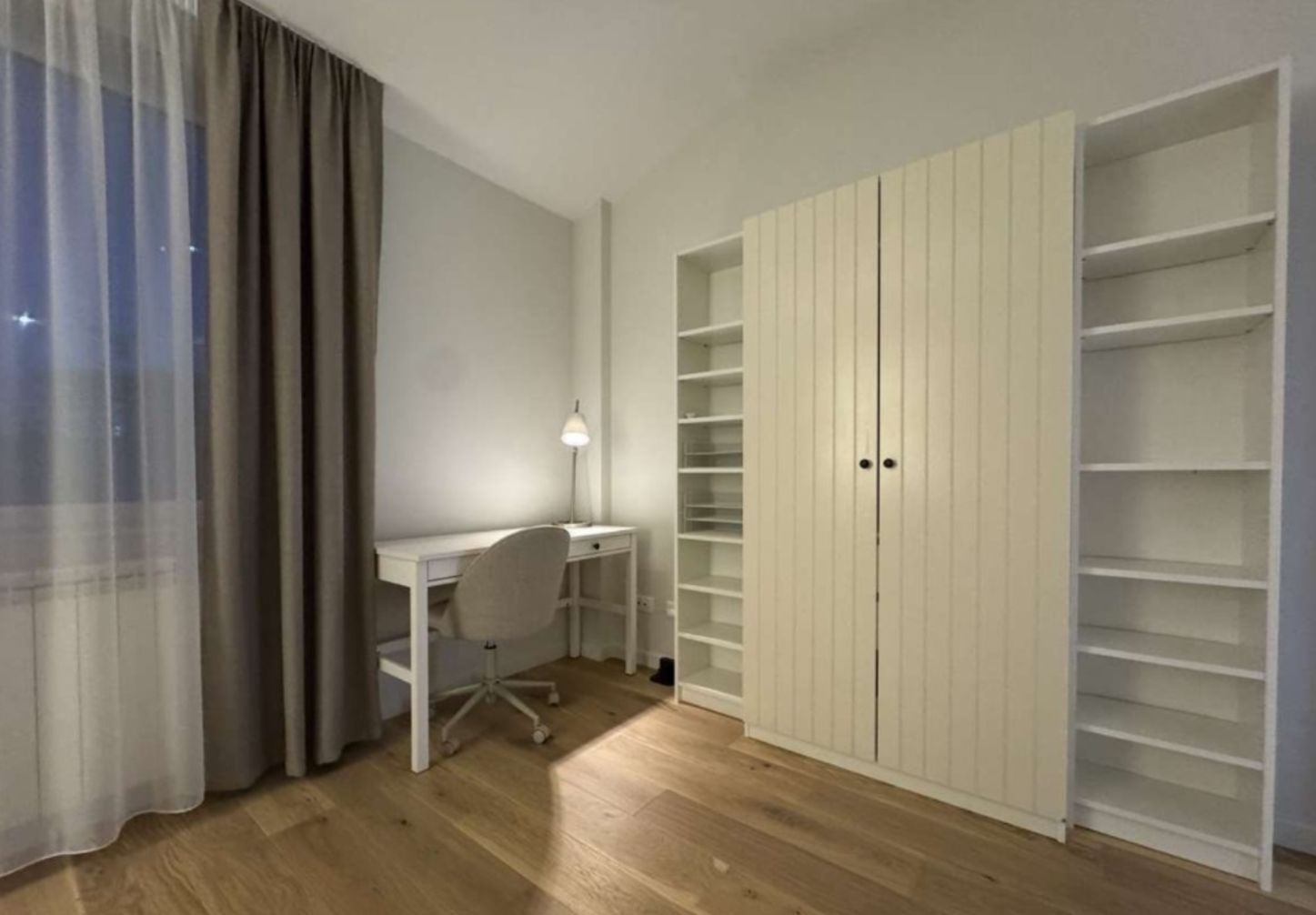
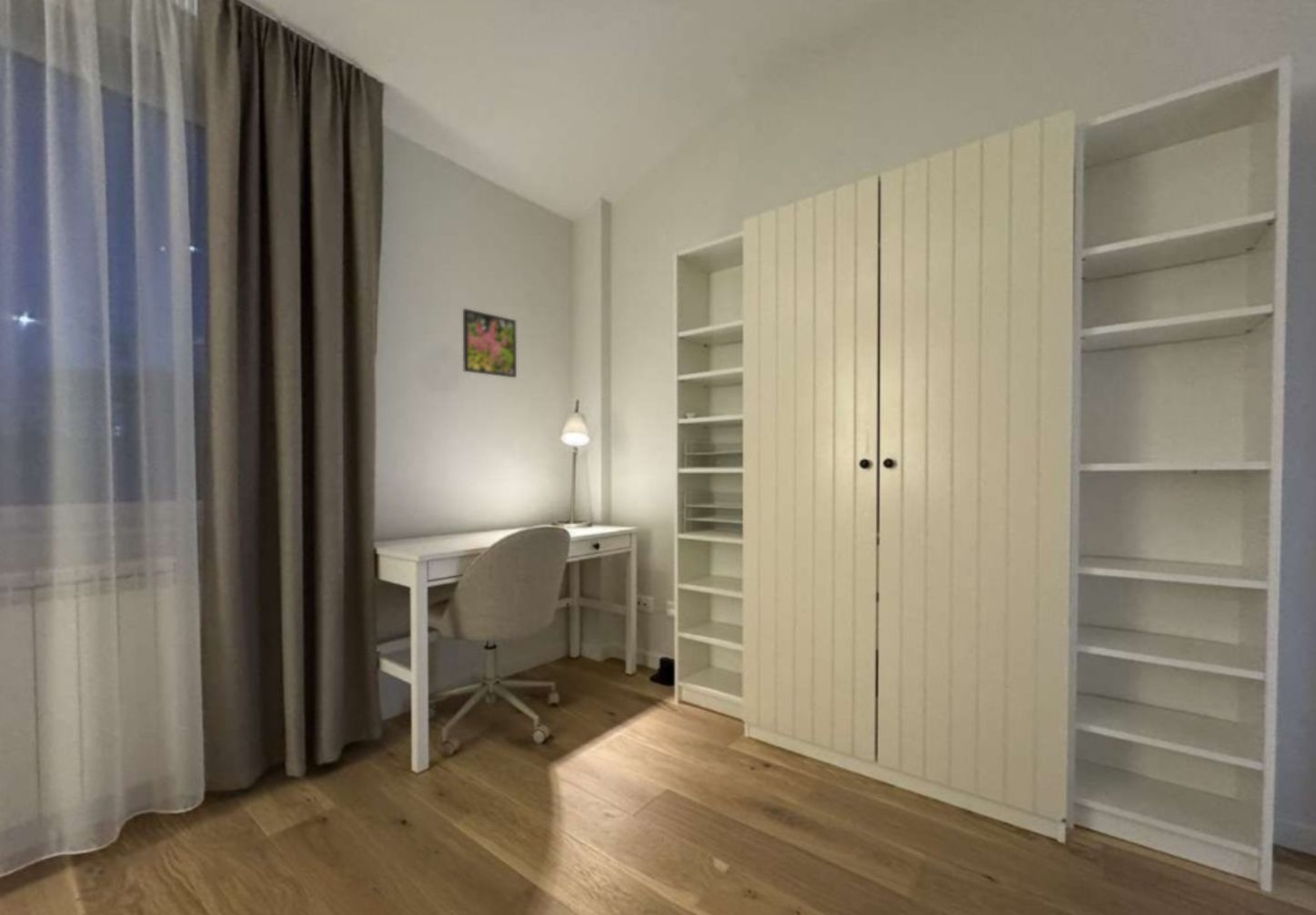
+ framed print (490, 345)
